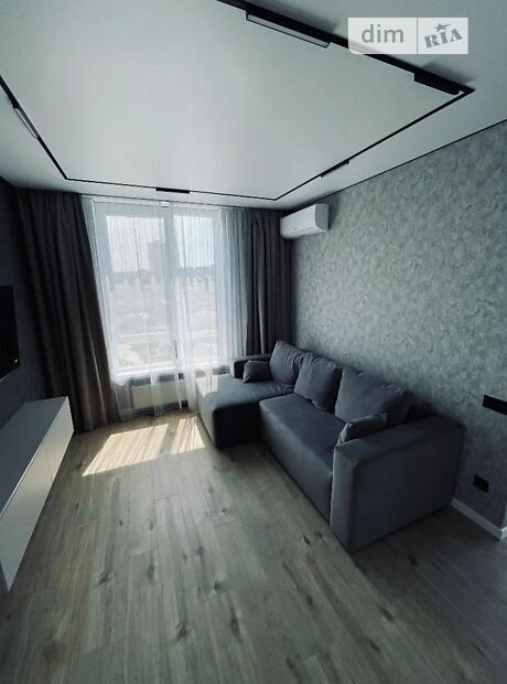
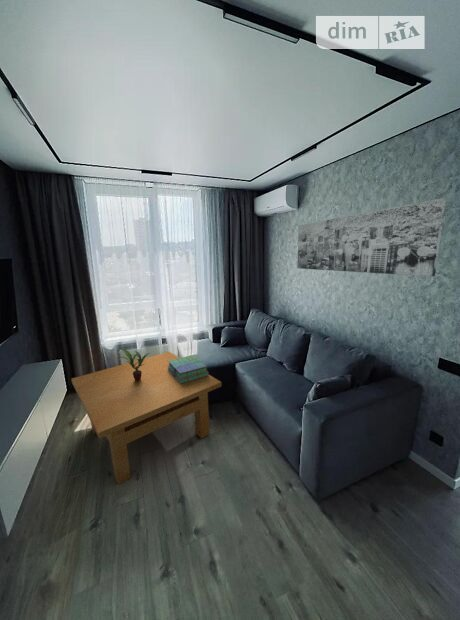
+ potted plant (135, 364)
+ table (146, 406)
+ wall art (349, 244)
+ stack of books (187, 367)
